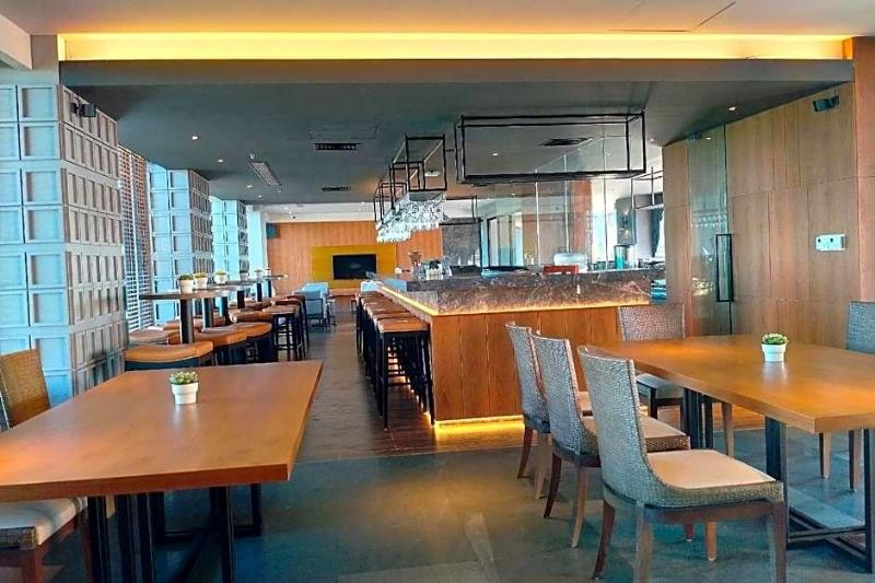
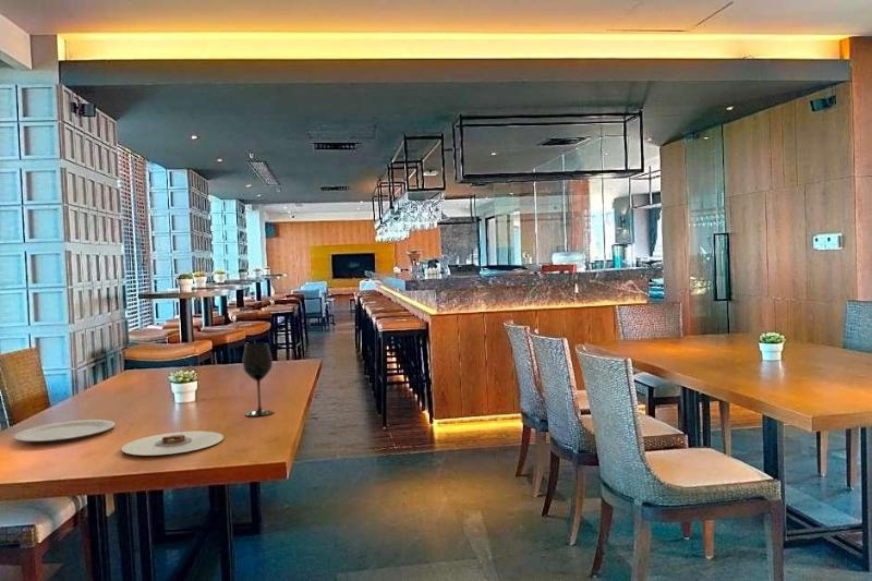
+ wineglass (257, 378)
+ plate (173, 437)
+ plate (65, 431)
